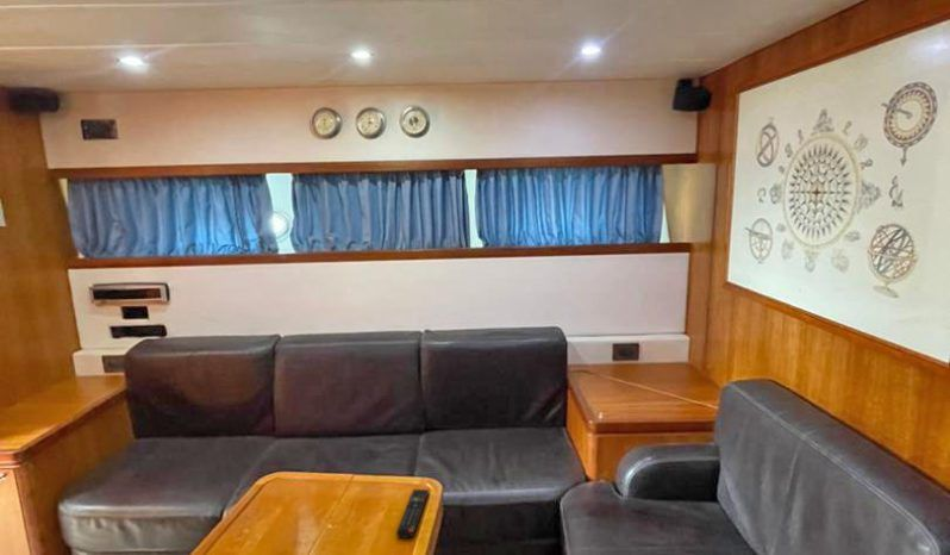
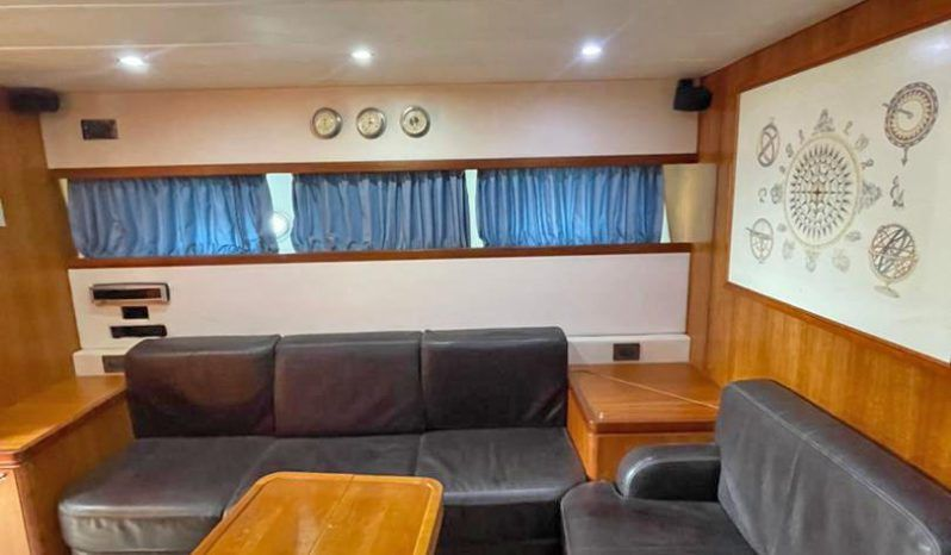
- remote control (413, 511)
